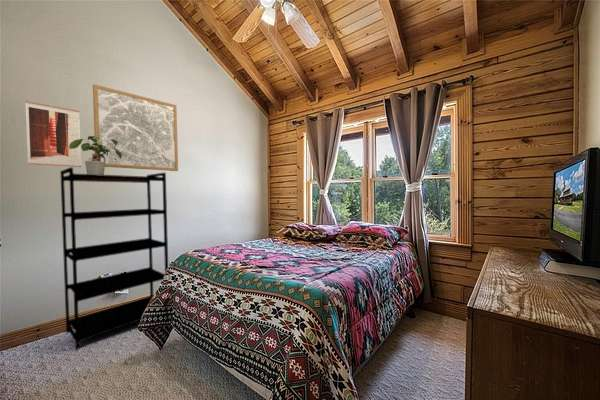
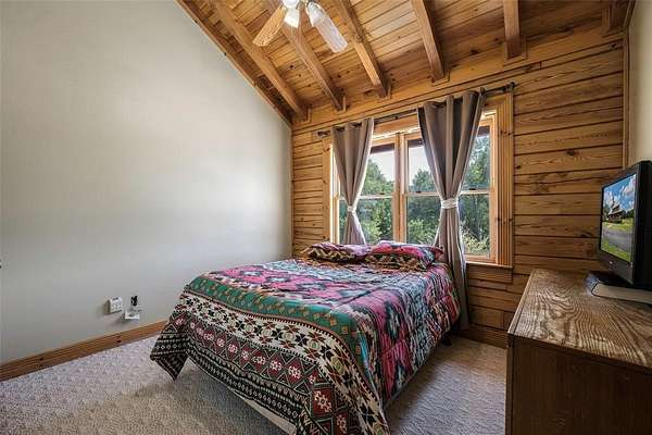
- shelving unit (118, 248)
- potted plant (101, 156)
- wall art (55, 136)
- wall art (140, 132)
